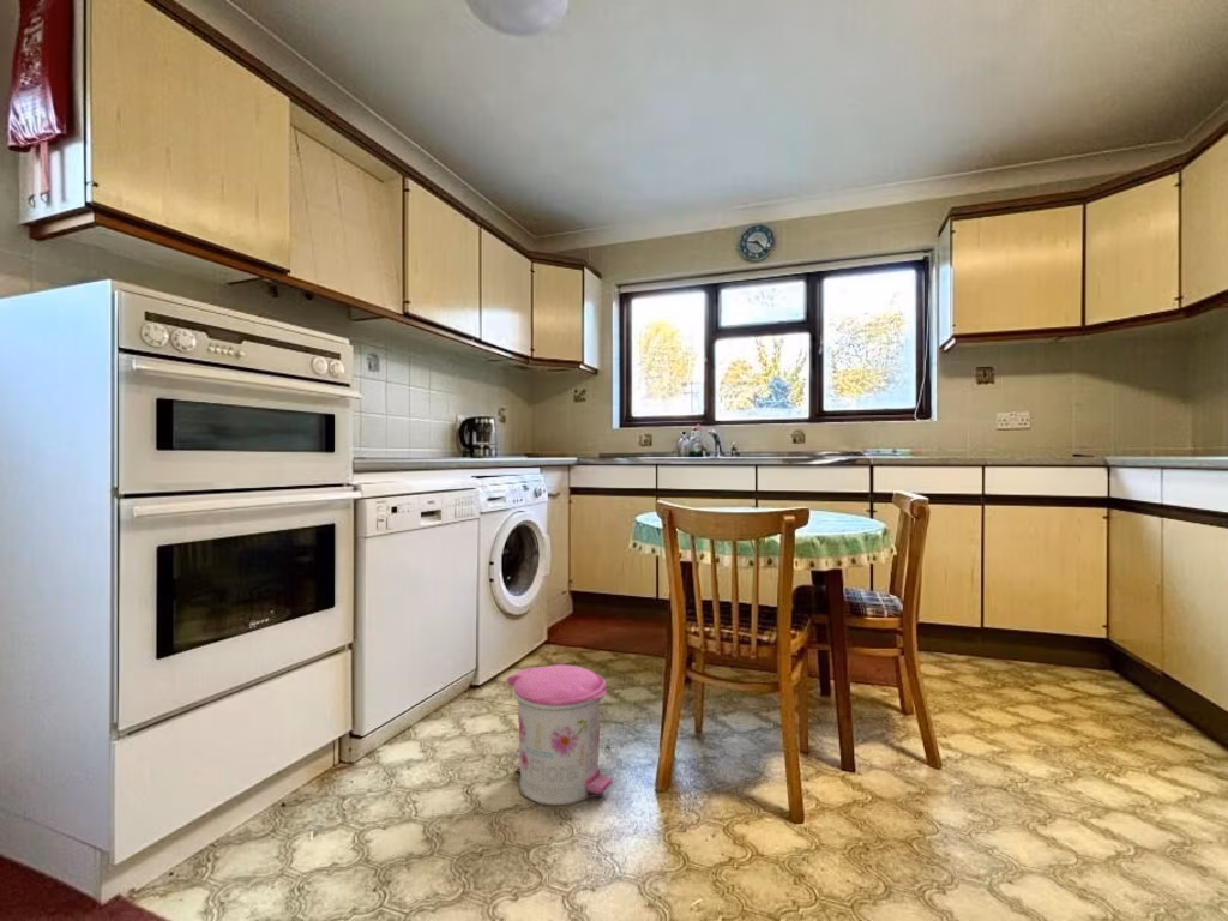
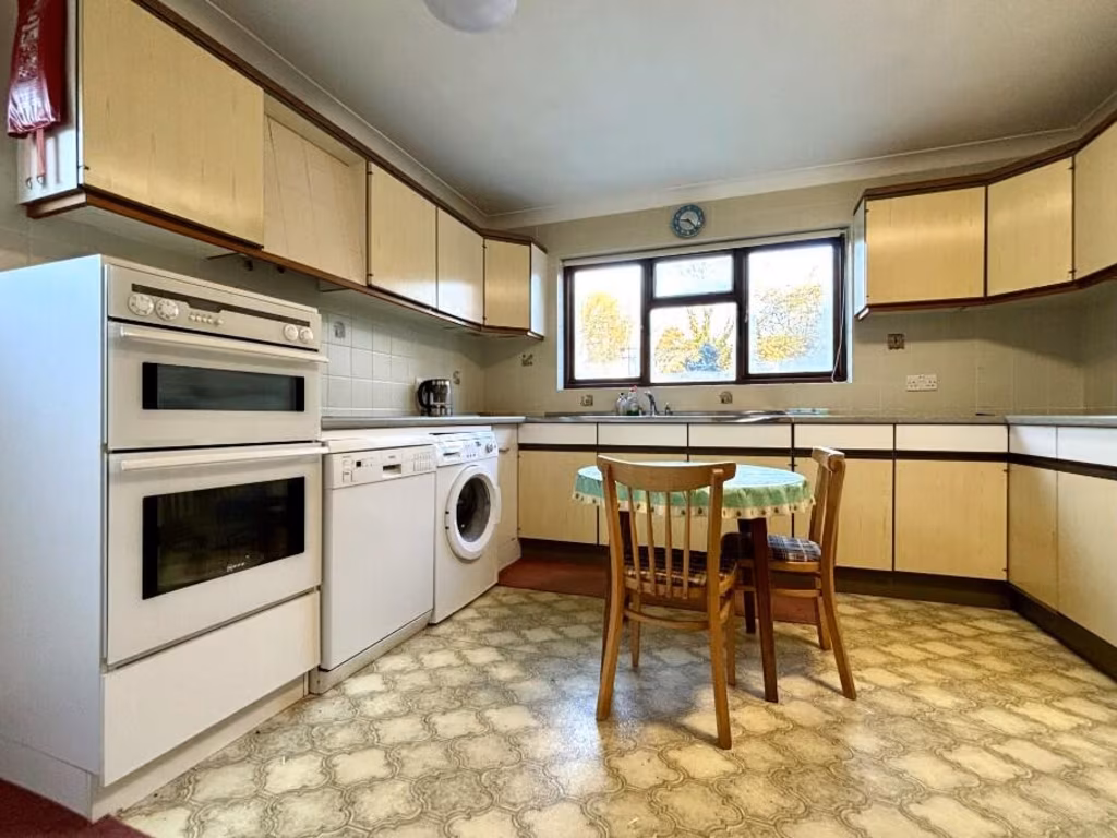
- trash can (558, 728)
